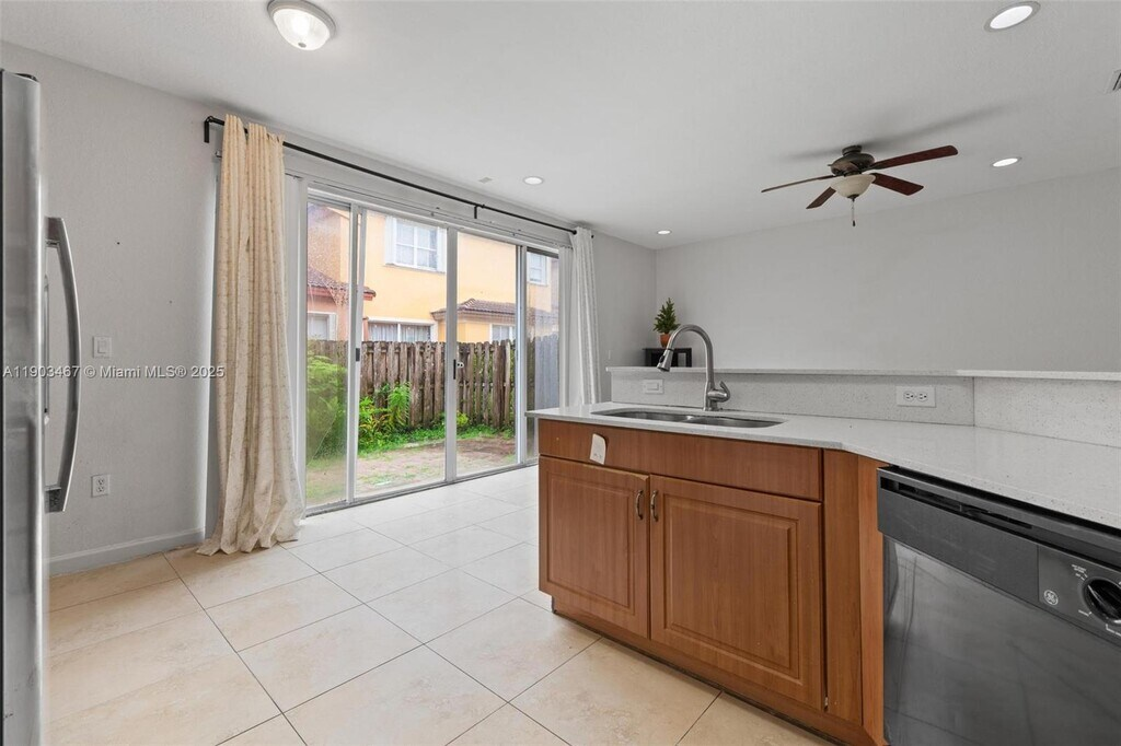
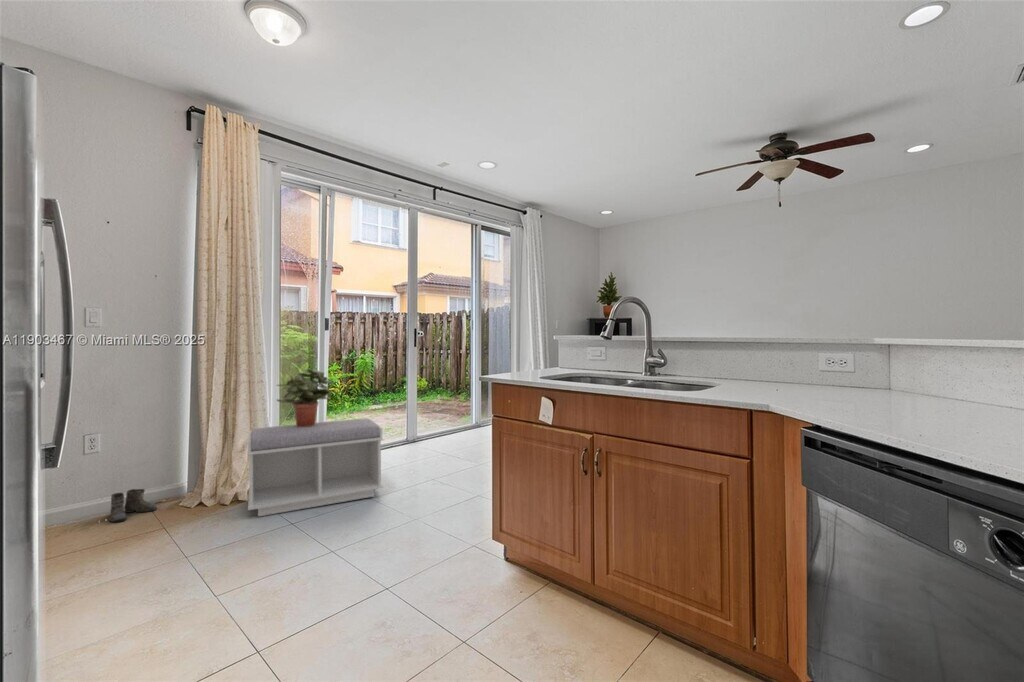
+ potted plant (304, 397)
+ bench (316, 461)
+ boots (128, 503)
